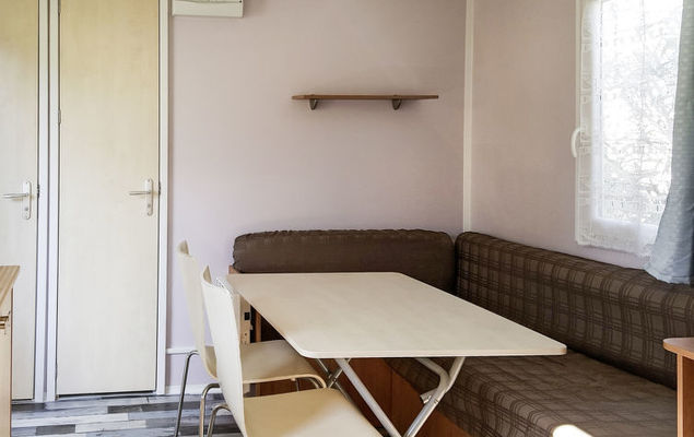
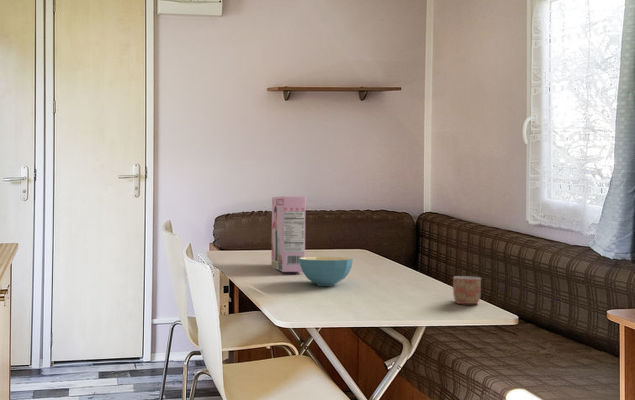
+ cereal bowl (325, 271)
+ mug (464, 289)
+ cereal box (287, 233)
